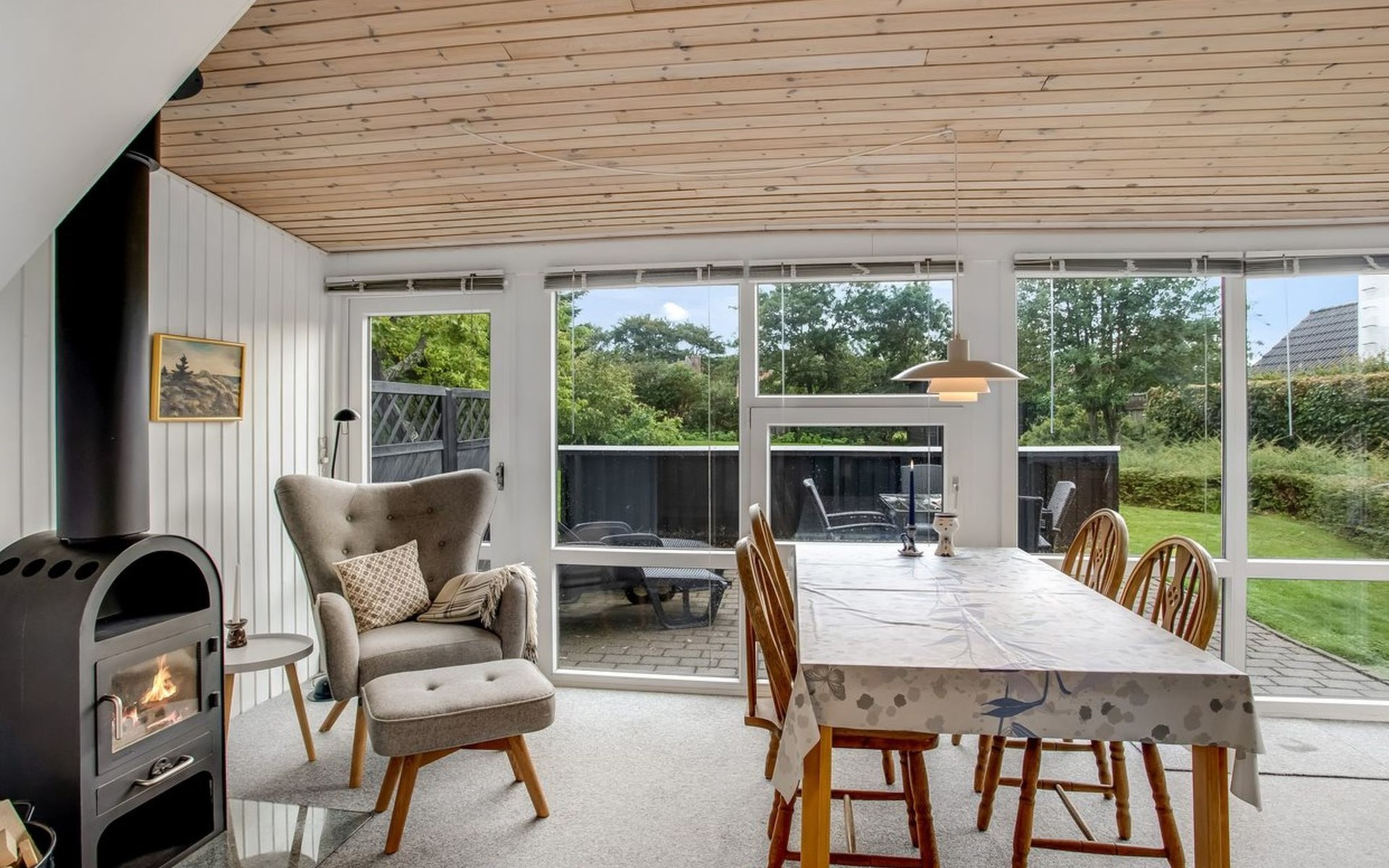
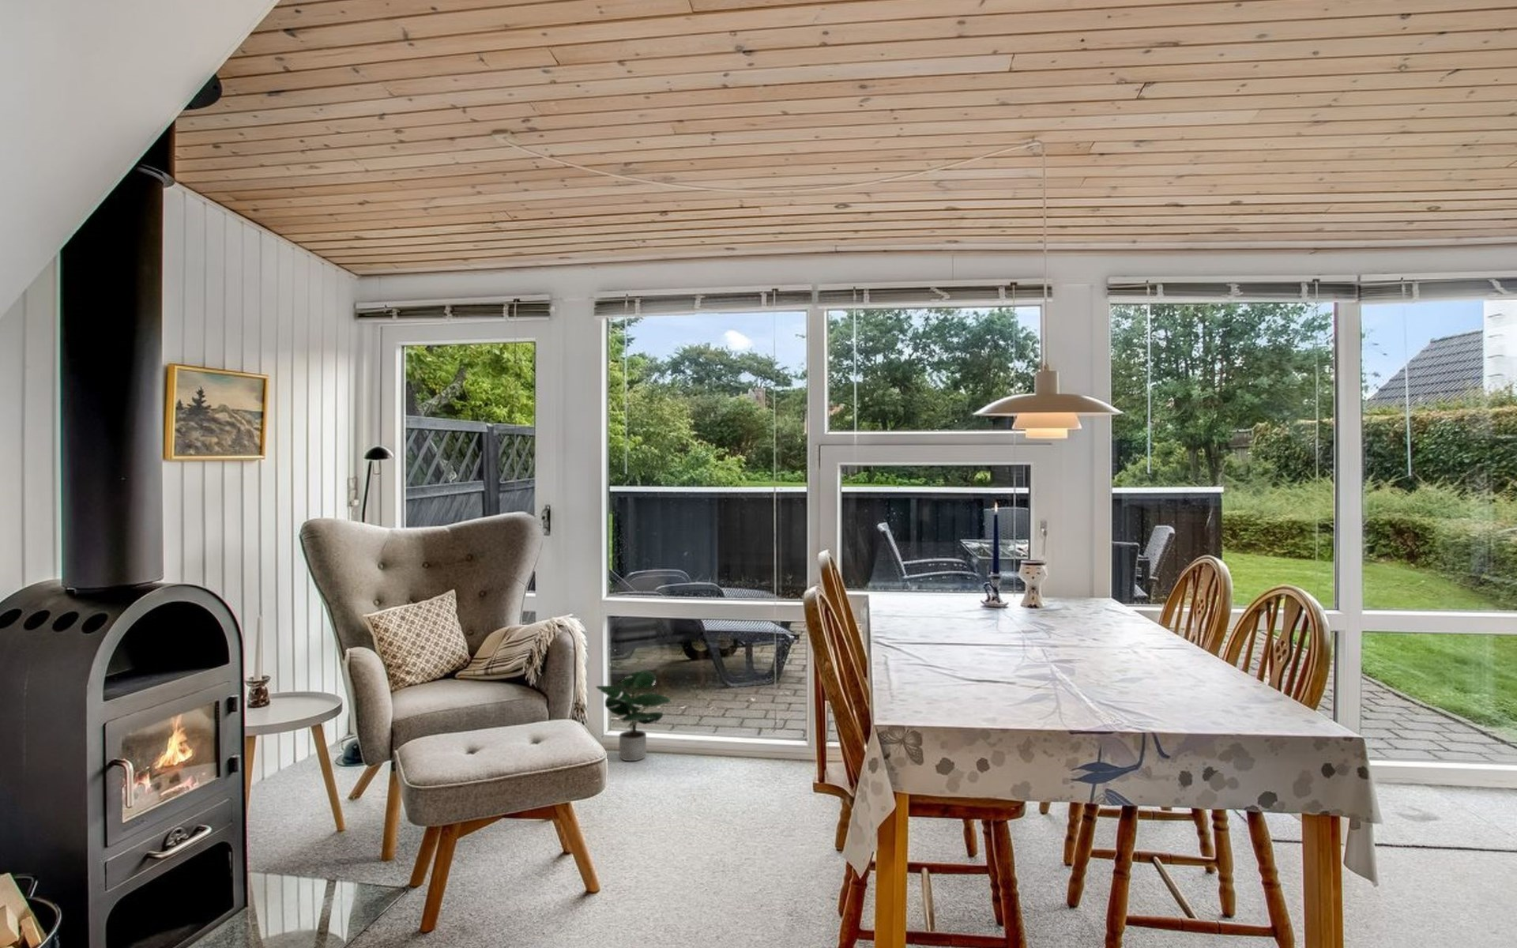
+ potted plant (637, 718)
